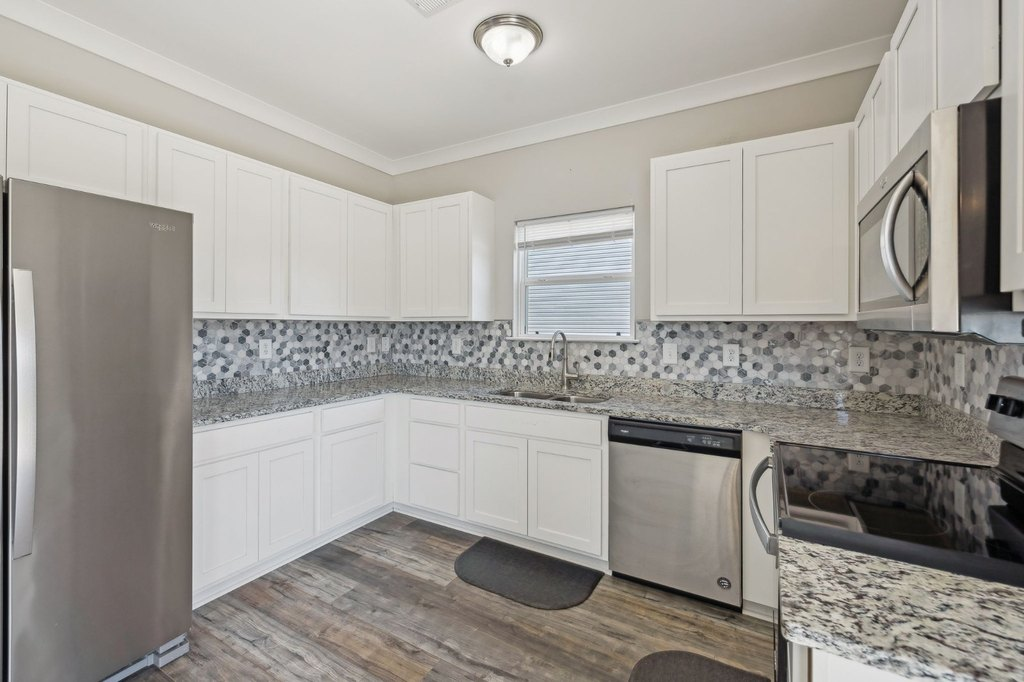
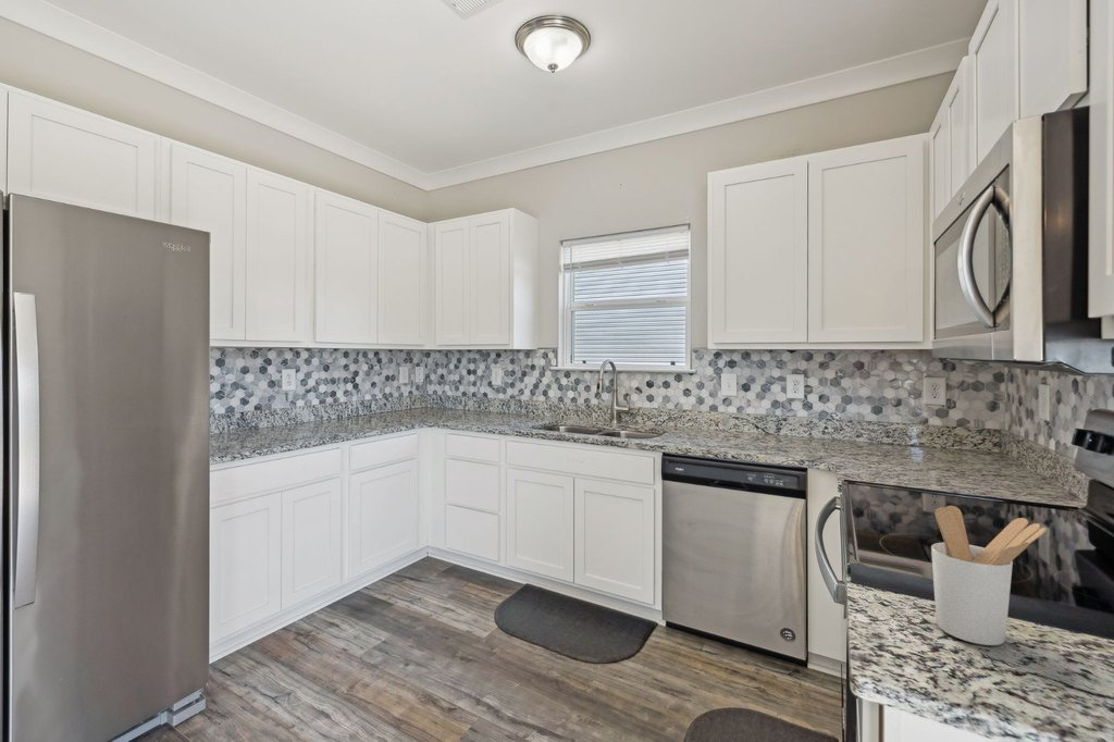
+ utensil holder (988, 573)
